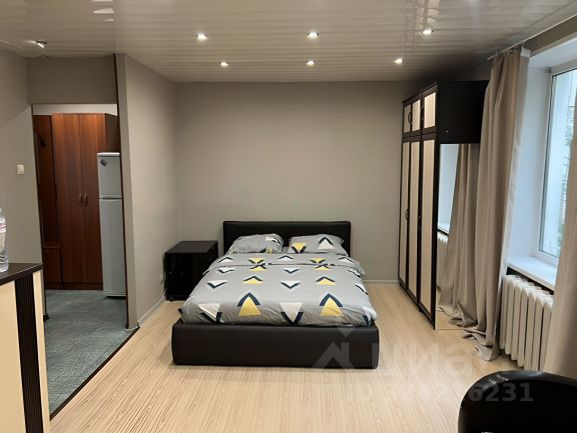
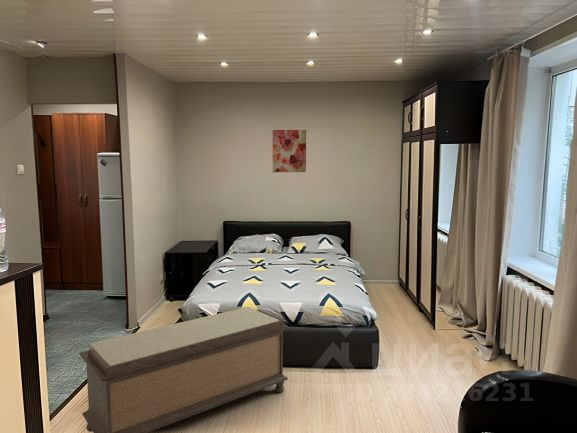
+ wall art (289, 151)
+ bench (192, 370)
